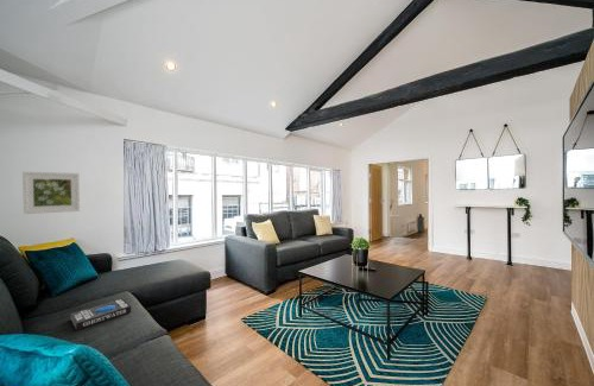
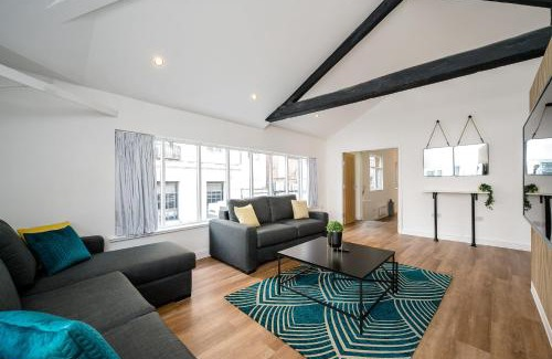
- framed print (52, 192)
- book (101, 312)
